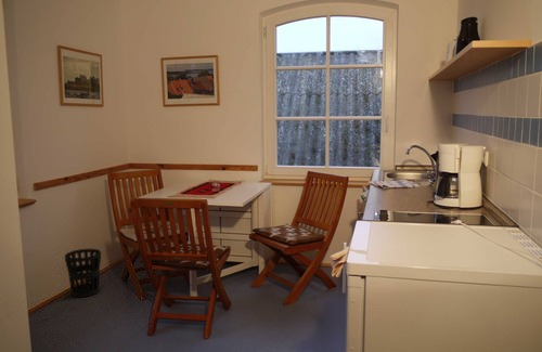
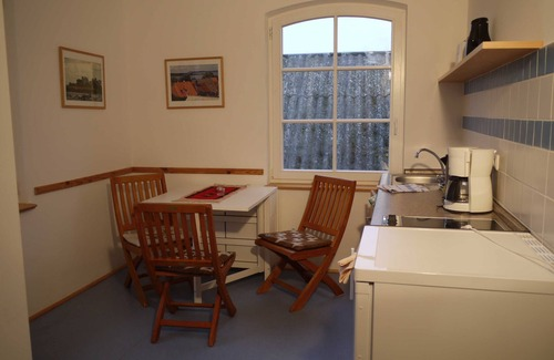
- wastebasket (83, 273)
